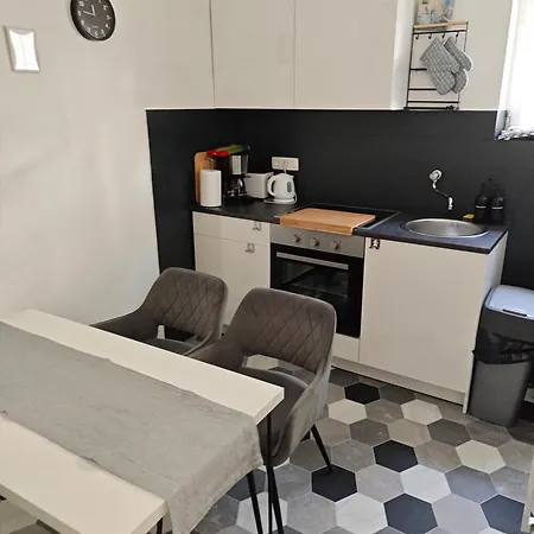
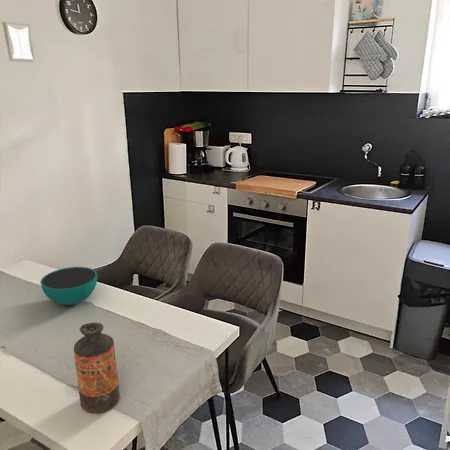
+ bowl (71, 289)
+ bottle (96, 364)
